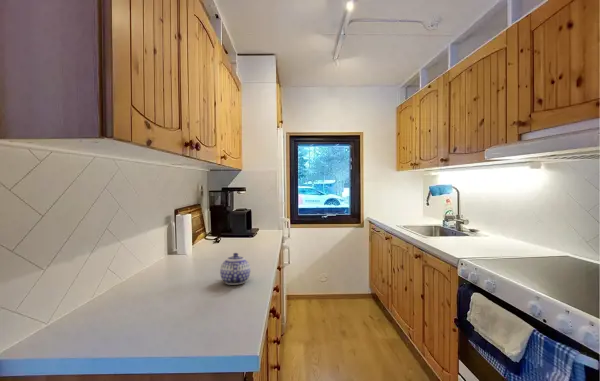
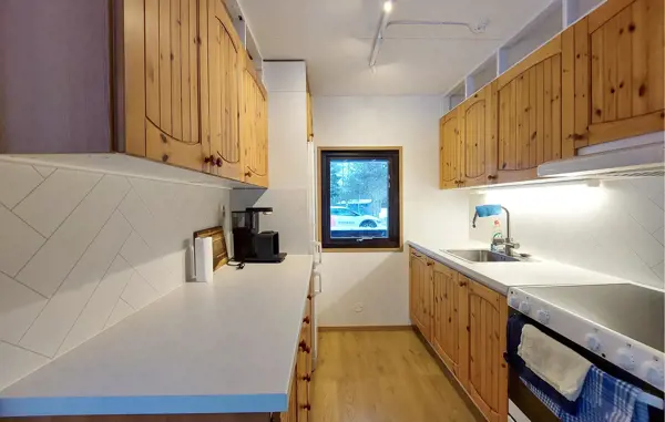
- teapot (235, 267)
